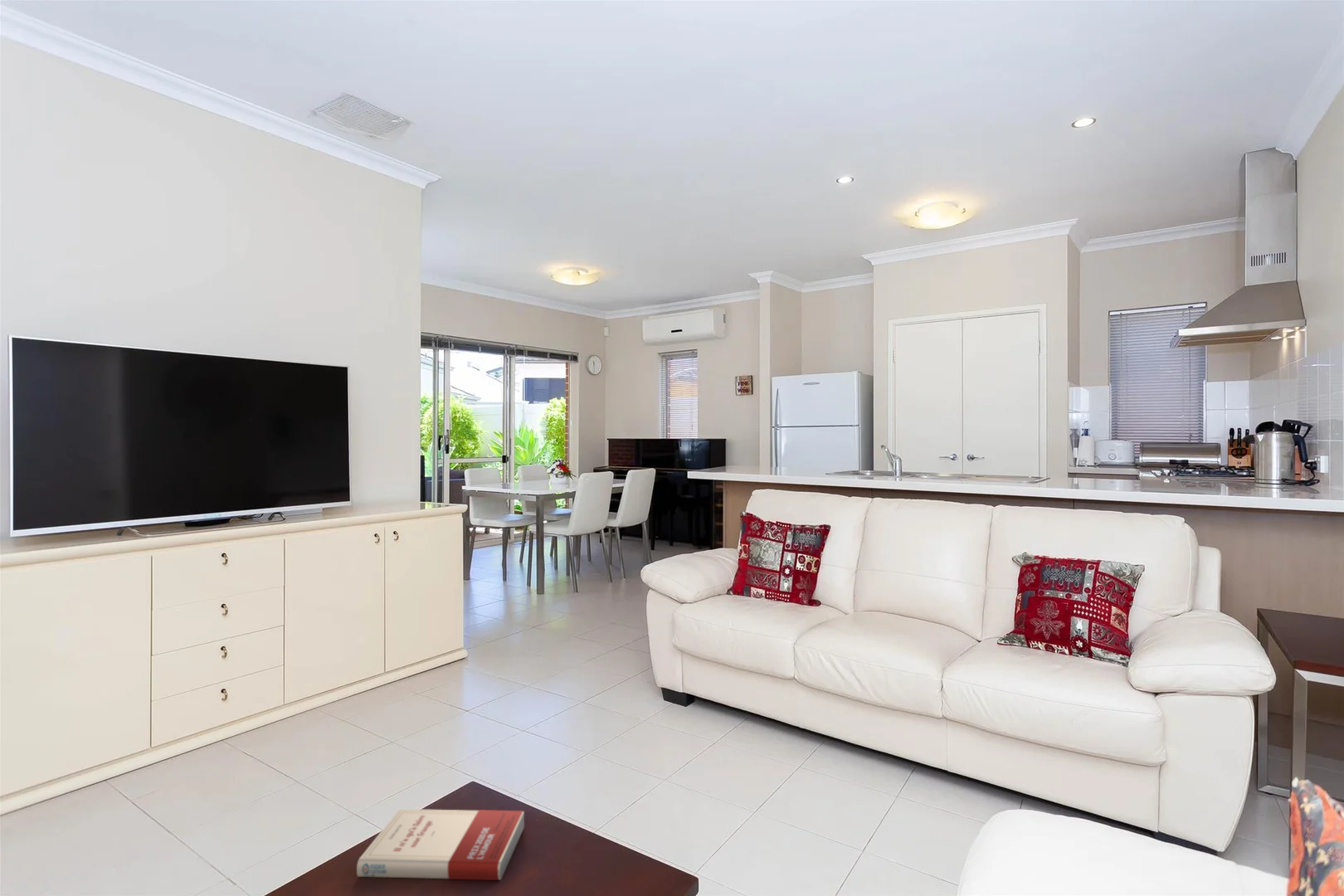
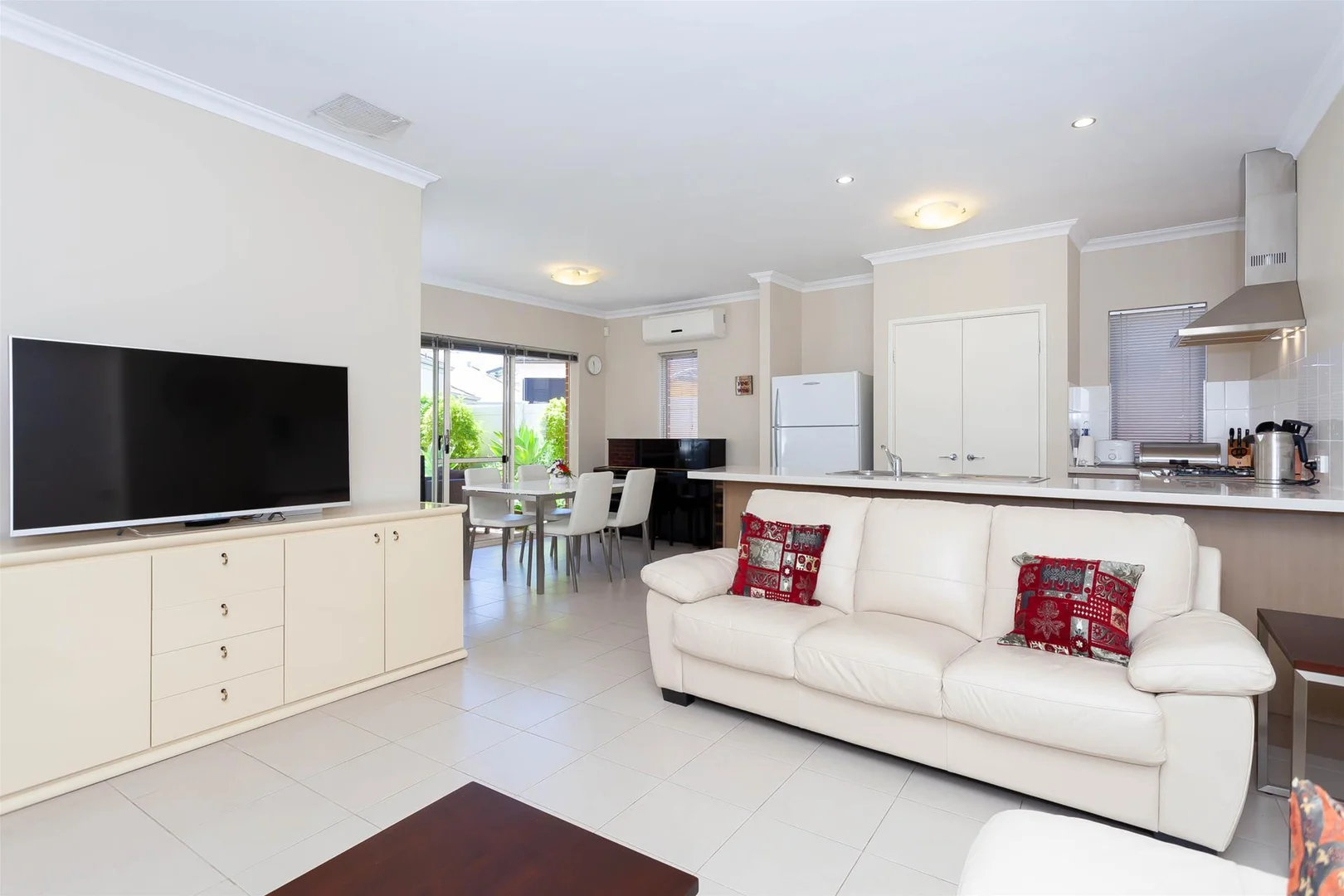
- book (446, 843)
